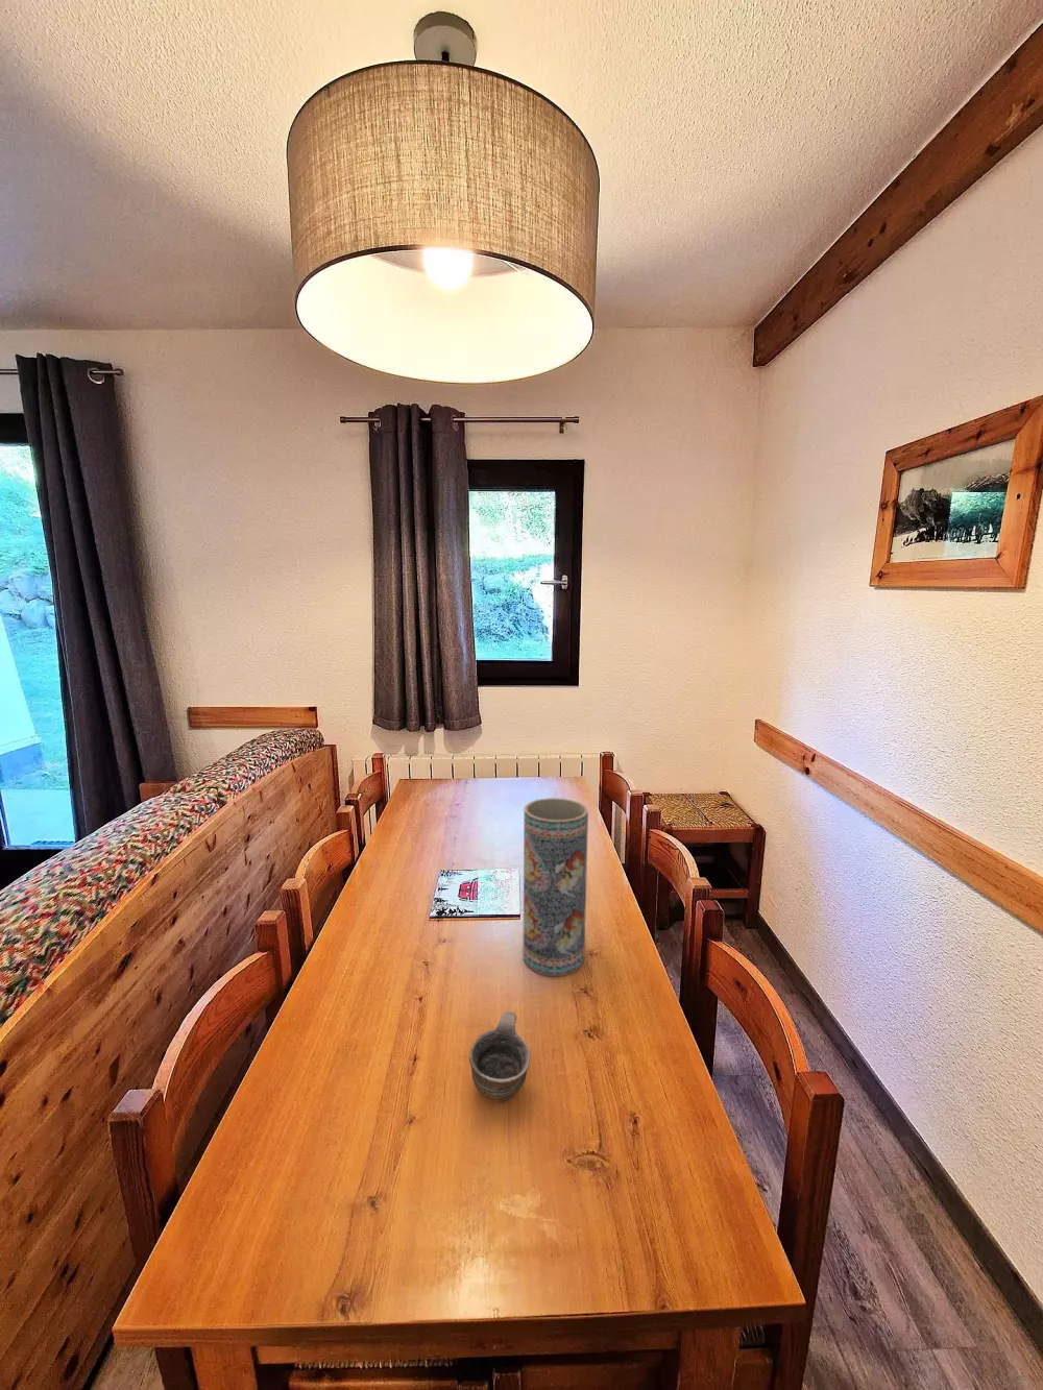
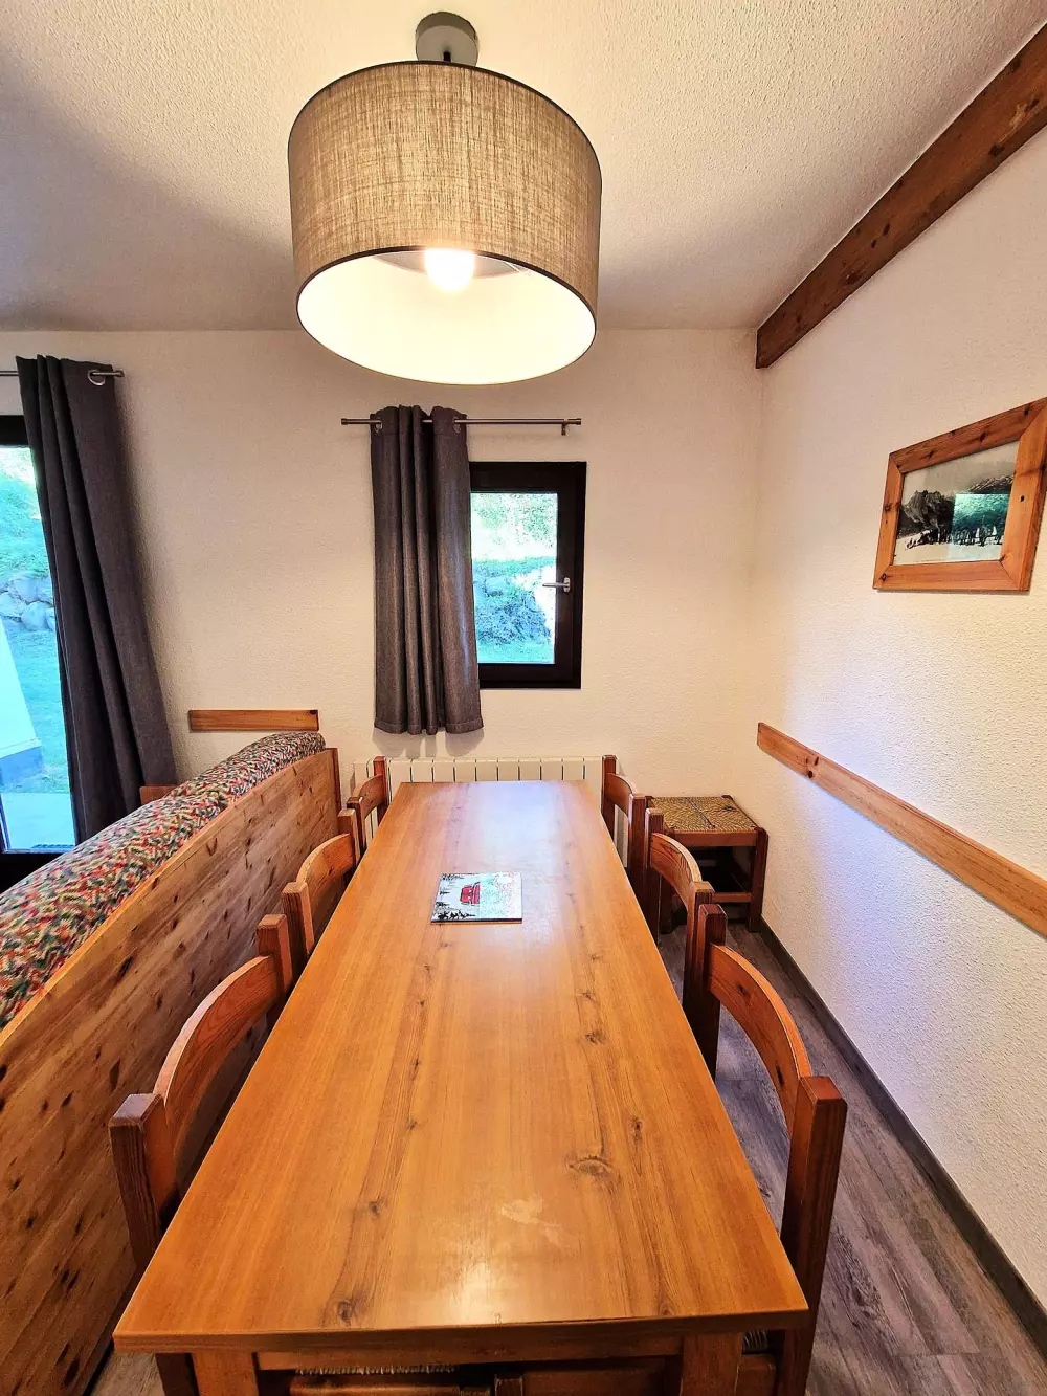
- vase (554, 883)
- cup (503, 1060)
